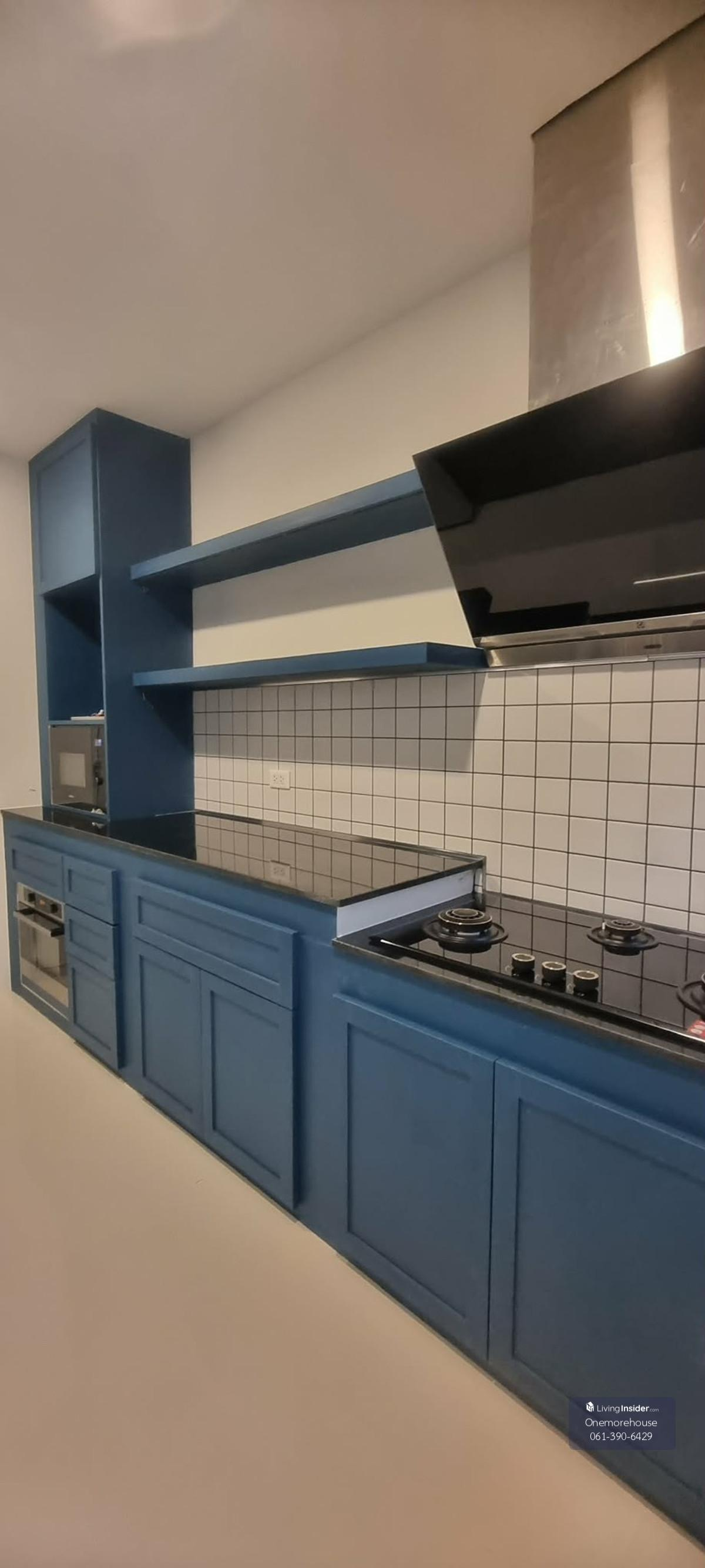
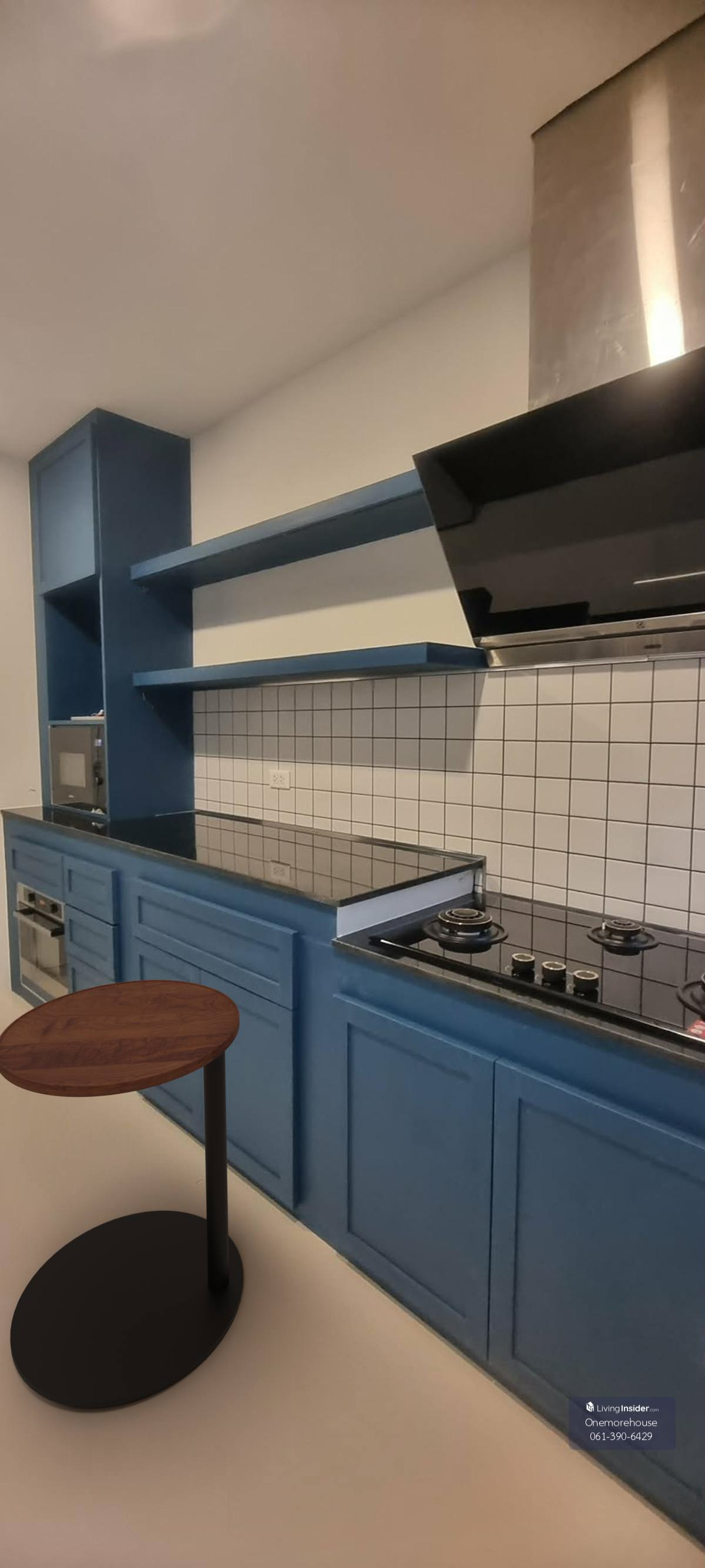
+ side table (136, 1213)
